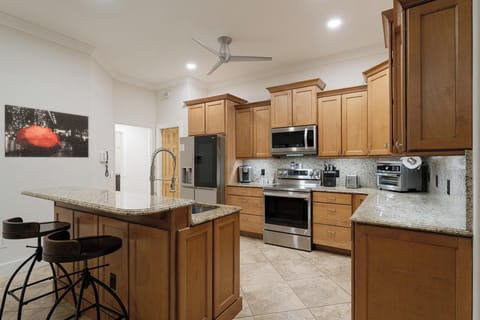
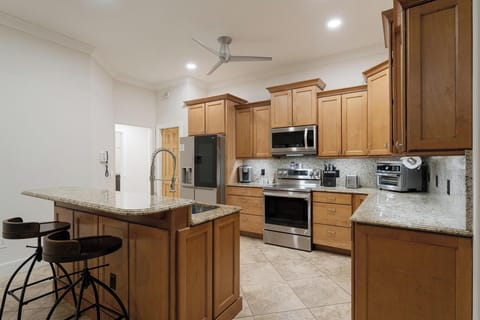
- wall art (51, 134)
